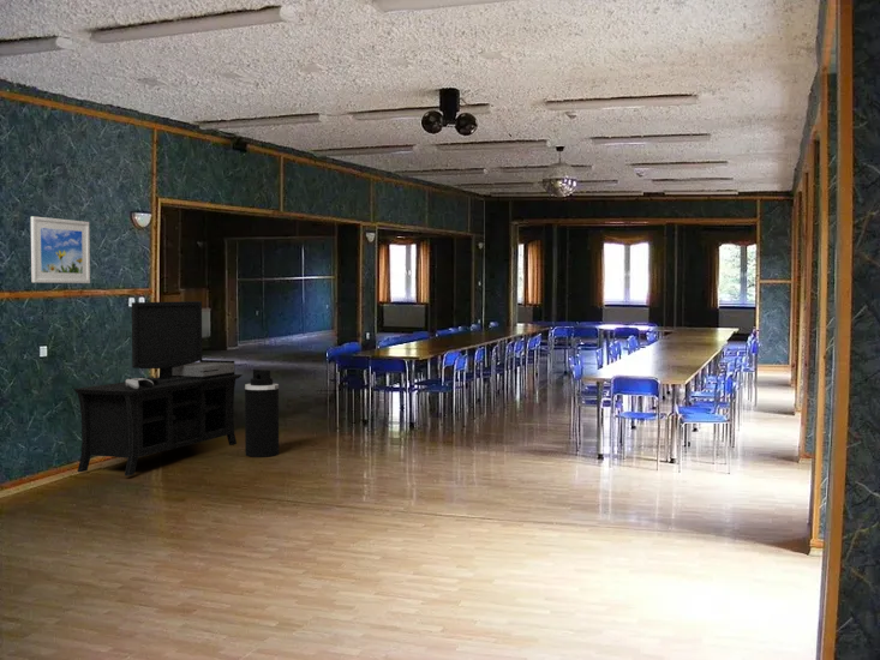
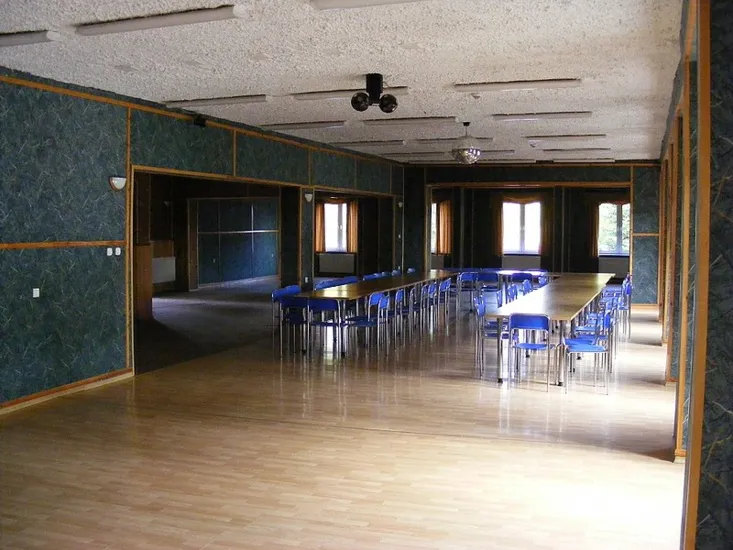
- media console (164, 379)
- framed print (61, 251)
- trash can (262, 412)
